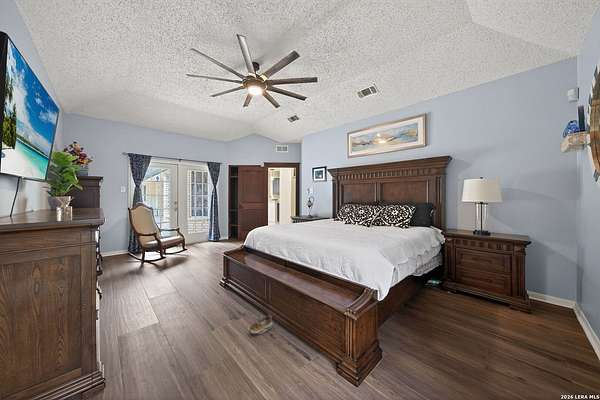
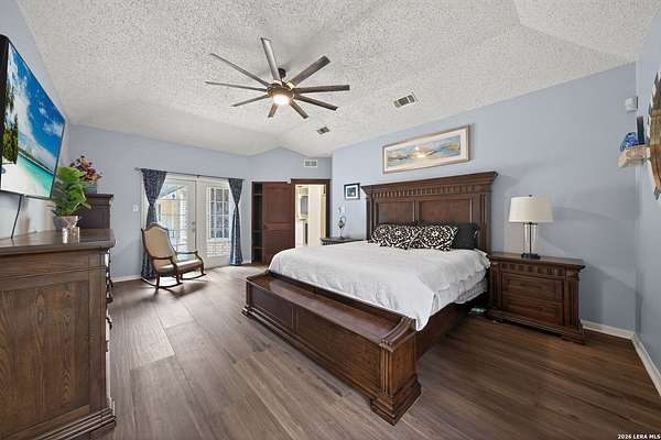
- shoe (260, 323)
